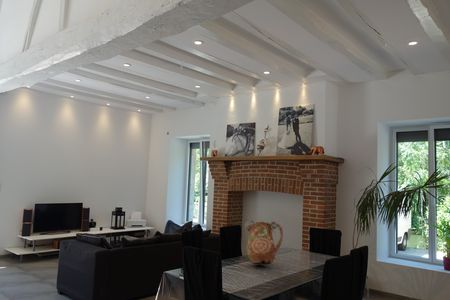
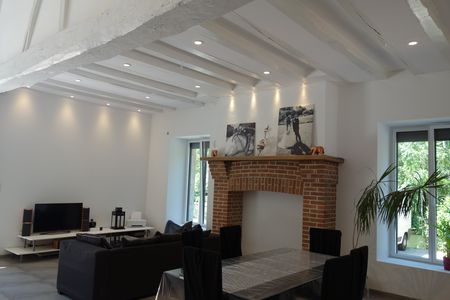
- flower bouquet (263, 242)
